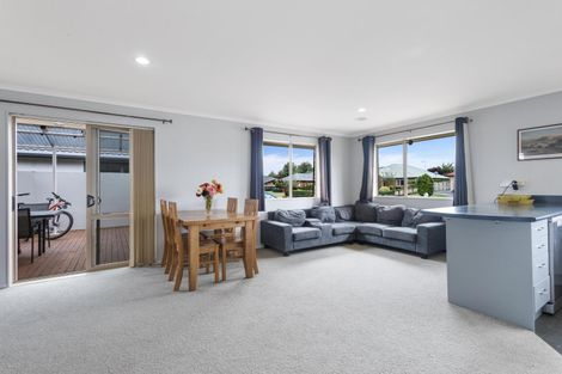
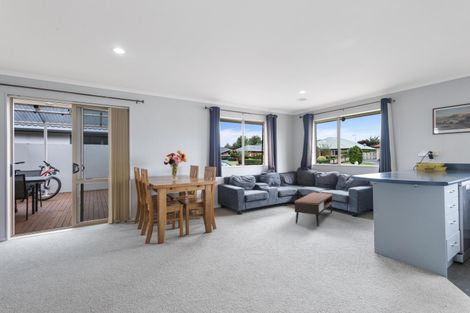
+ coffee table (315, 207)
